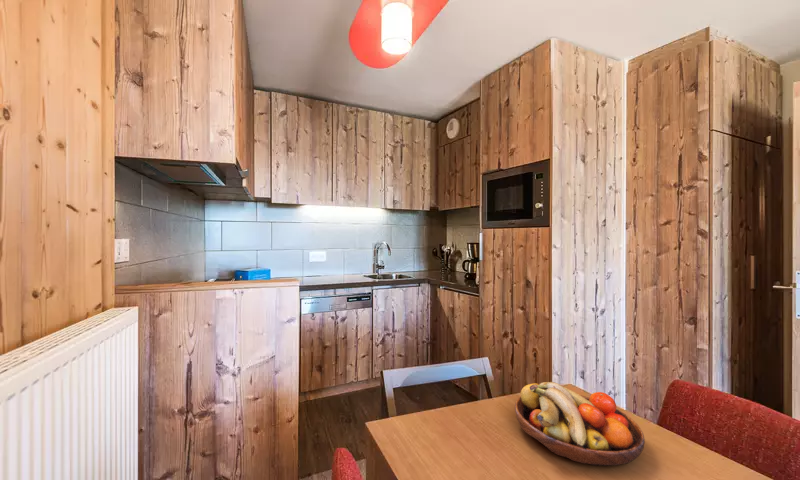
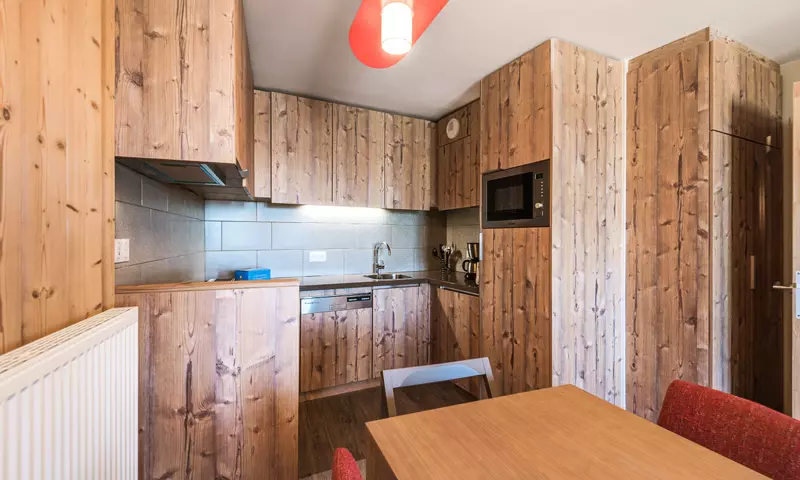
- fruit bowl (574, 412)
